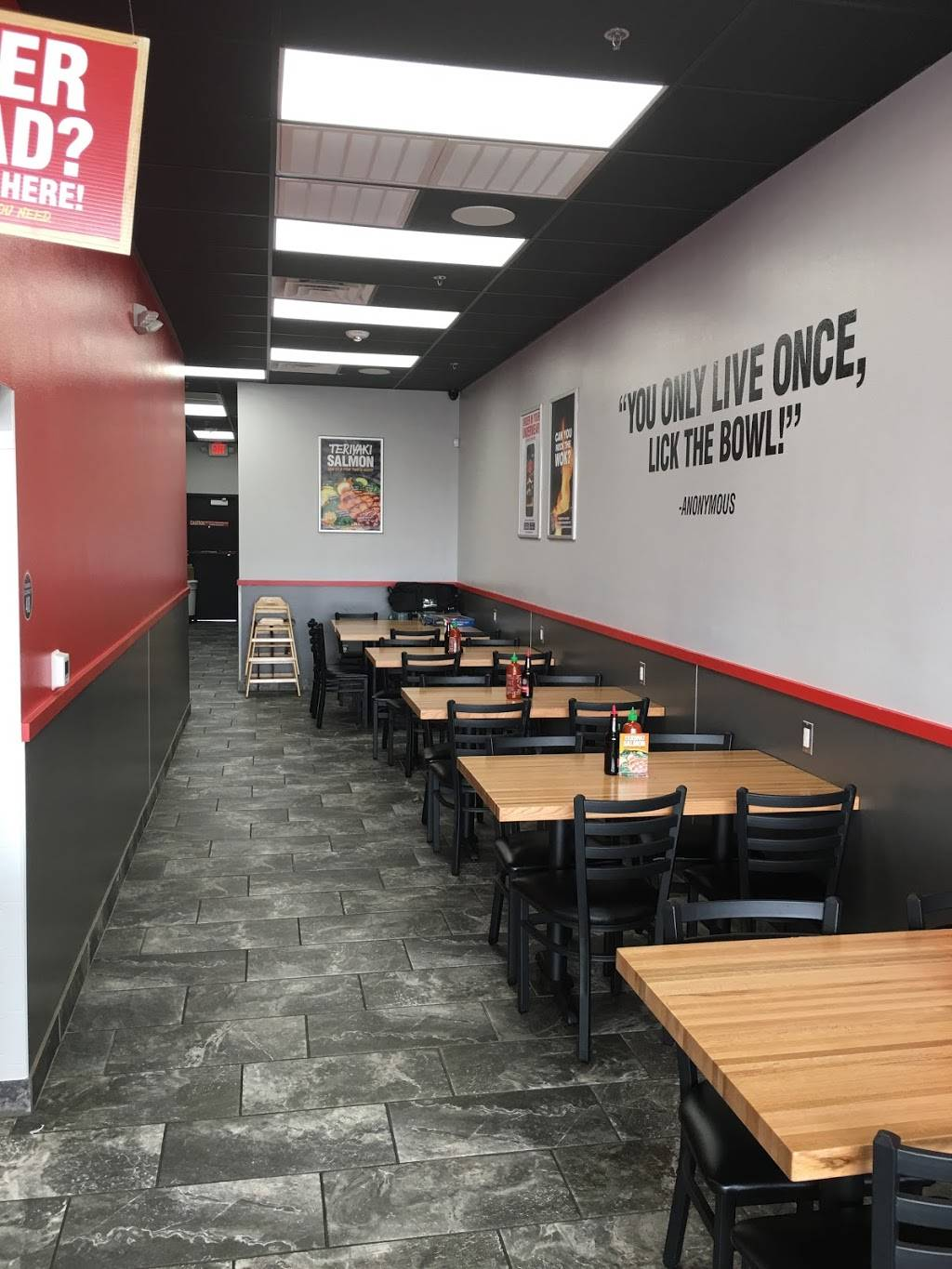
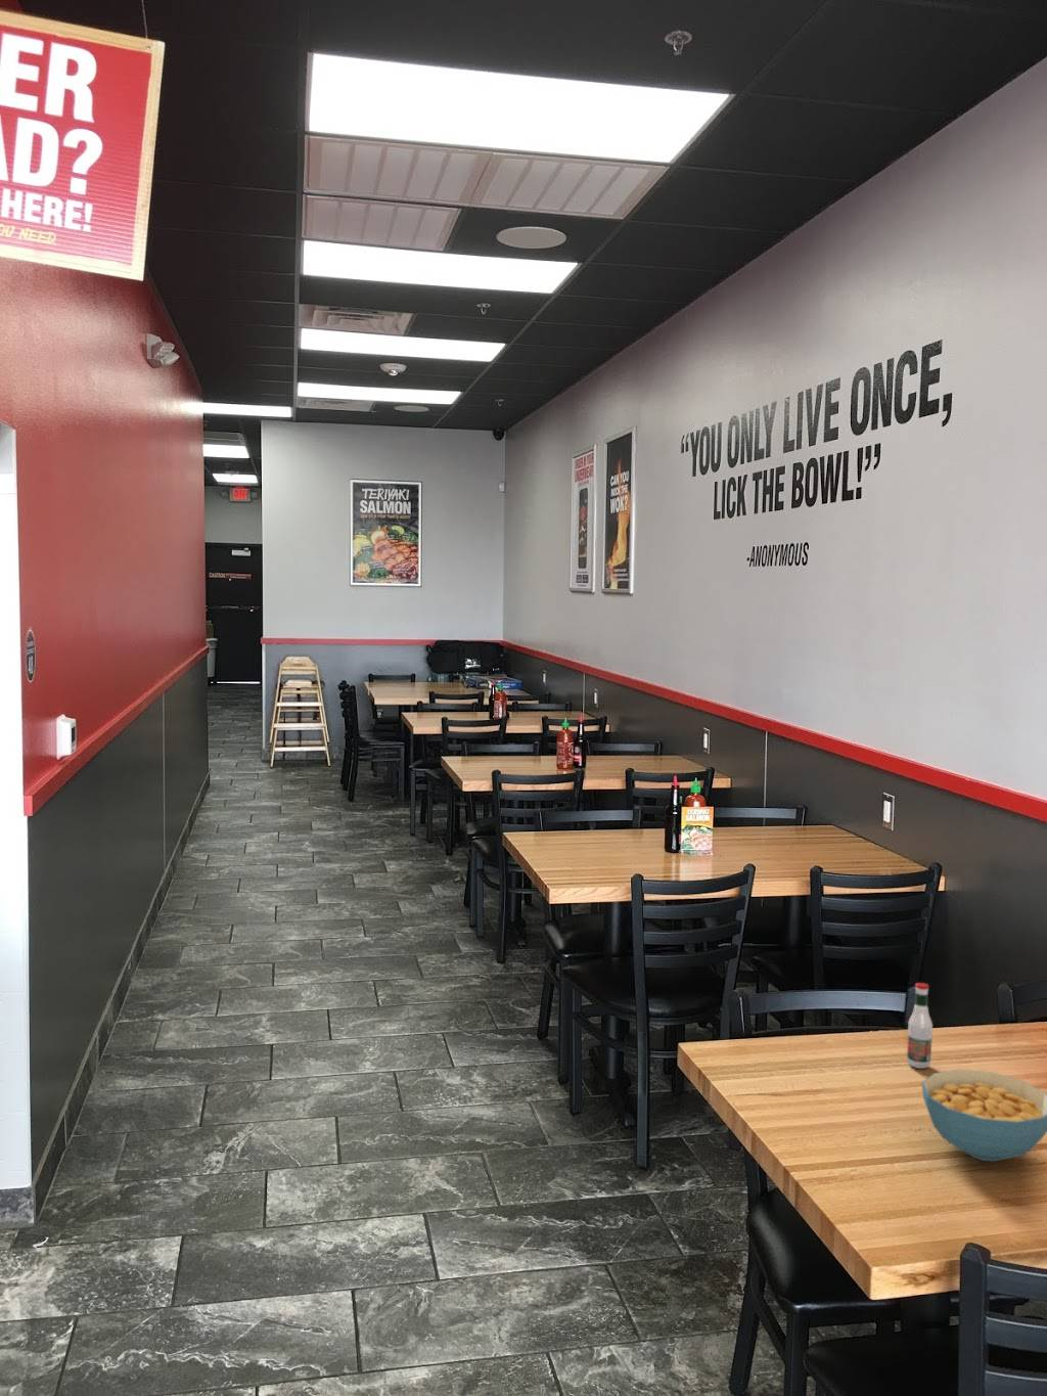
+ tabasco sauce (921, 1025)
+ cereal bowl (984, 1123)
